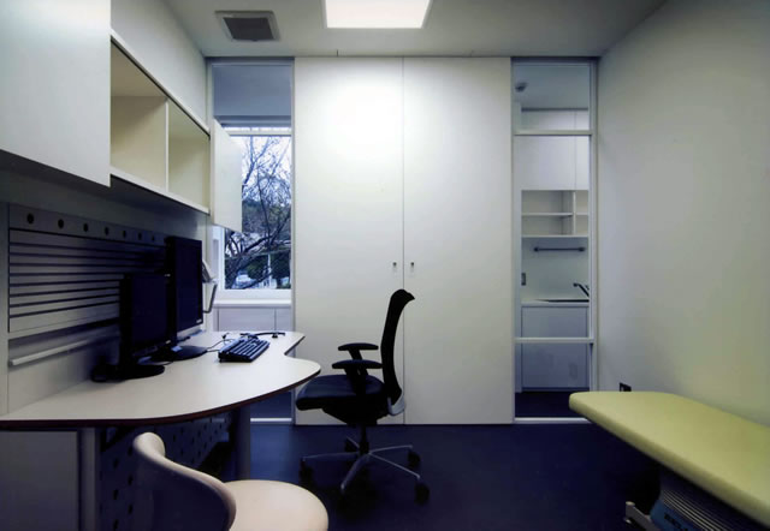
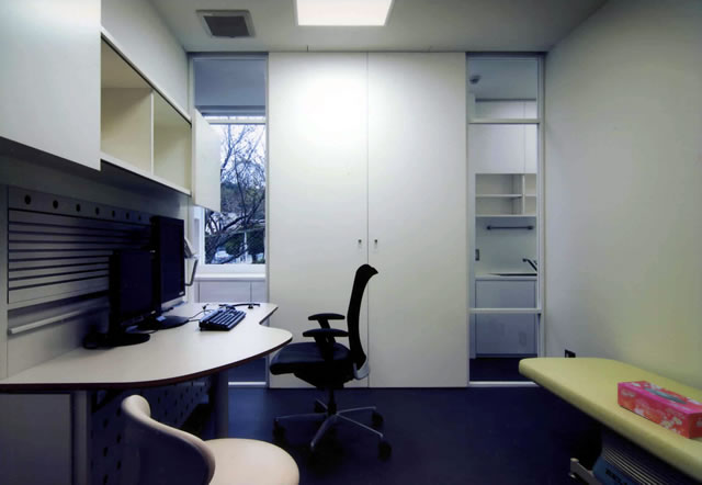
+ tissue box (664, 406)
